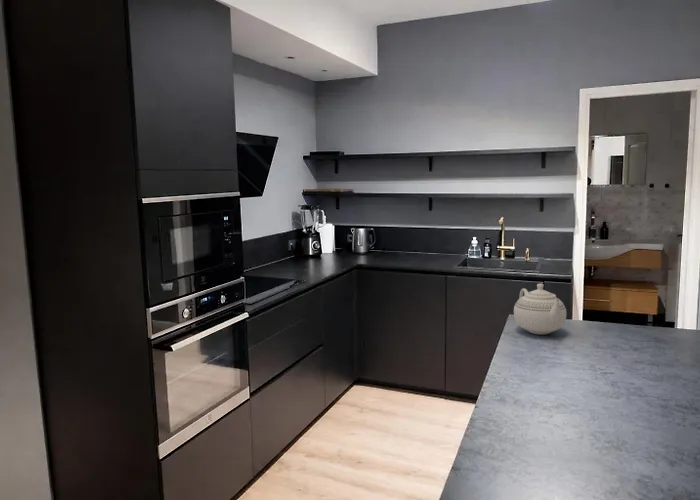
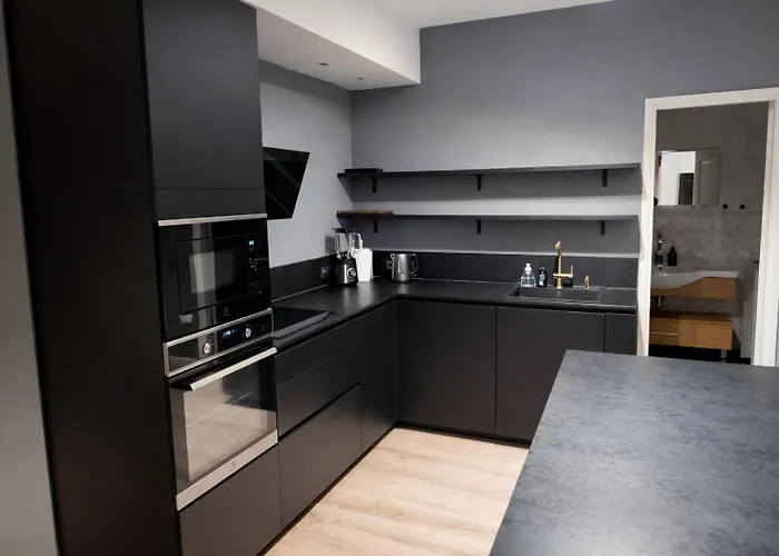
- teapot (539, 307)
